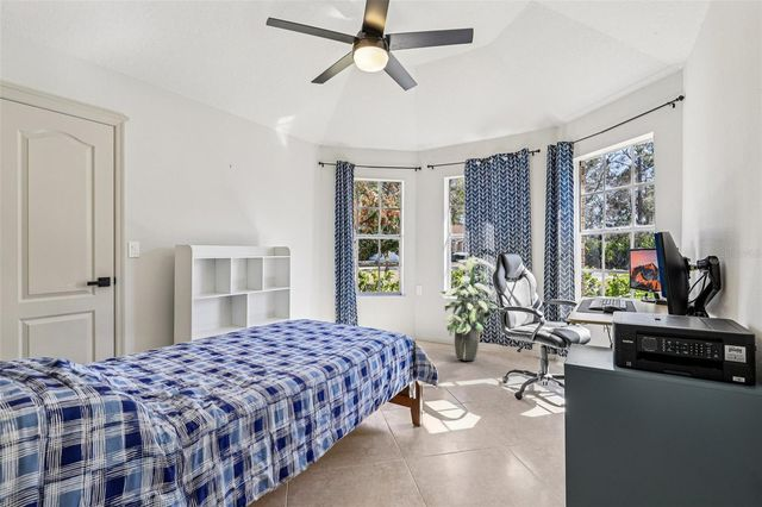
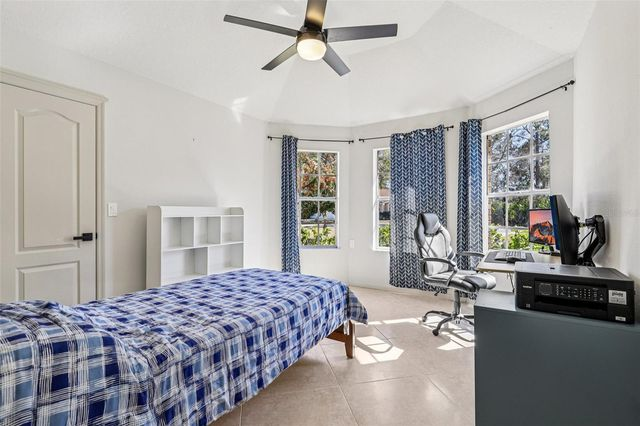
- indoor plant (467, 305)
